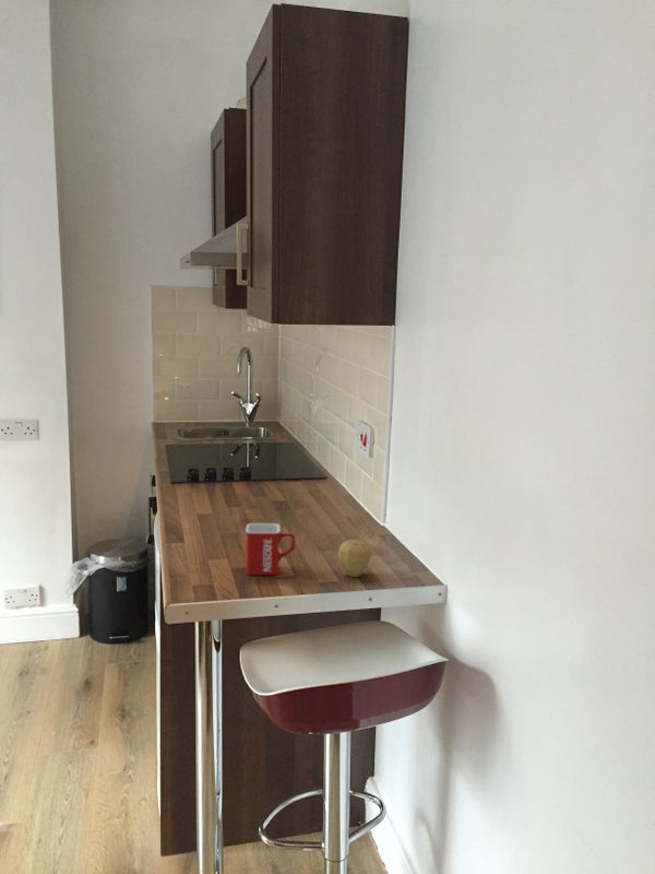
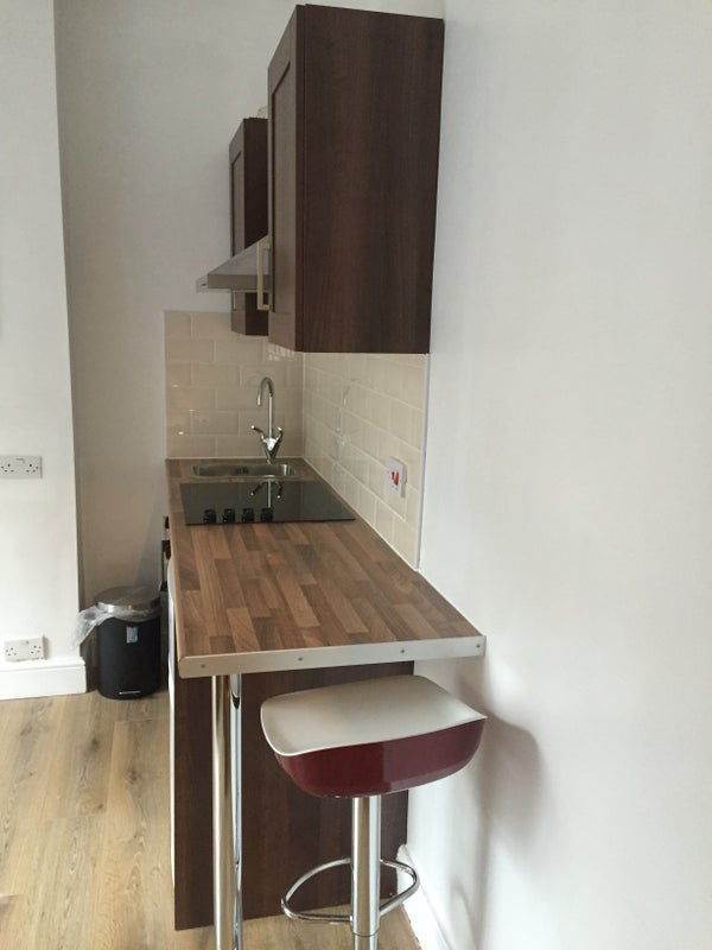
- fruit (354, 554)
- mug (270, 548)
